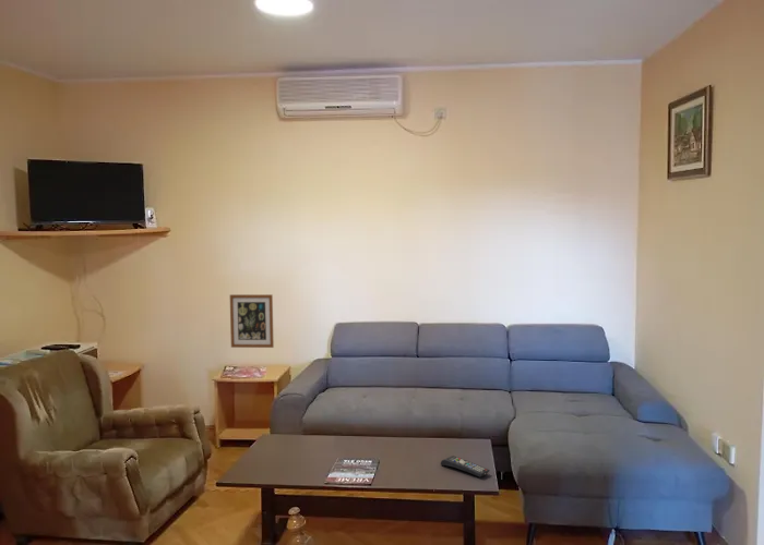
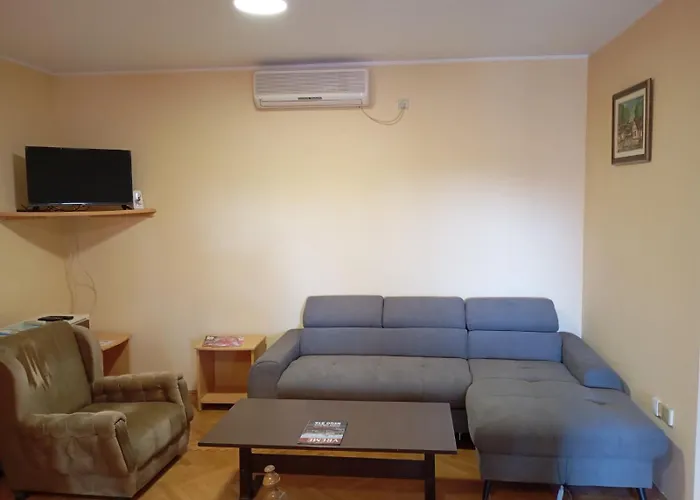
- wall art (251, 320)
- remote control (464, 465)
